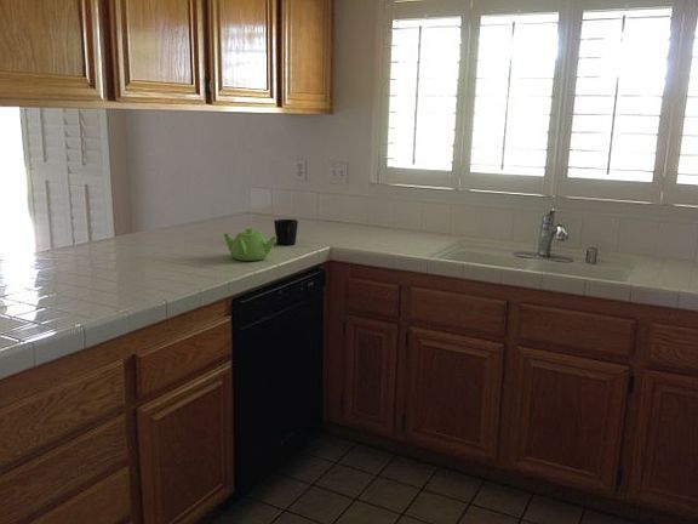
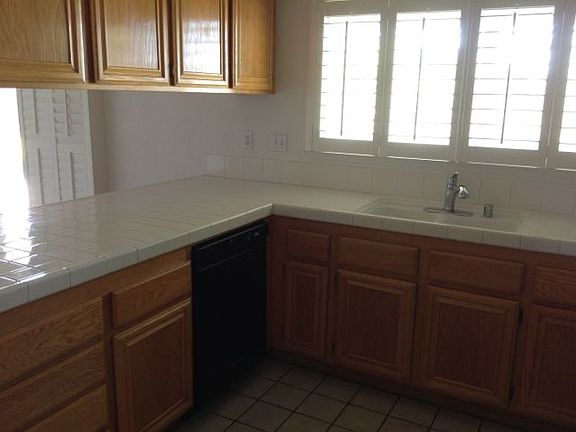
- cup (286, 232)
- teapot (250, 243)
